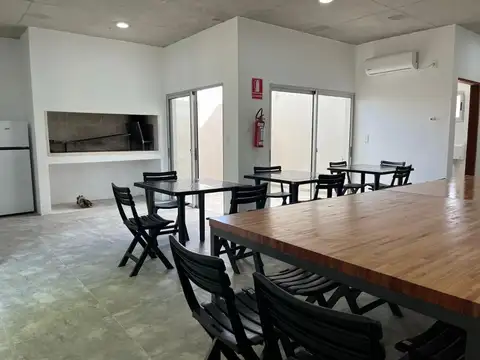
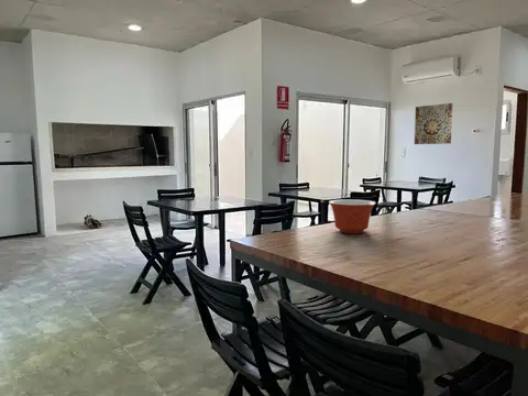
+ wall art (432, 124)
+ mixing bowl (351, 217)
